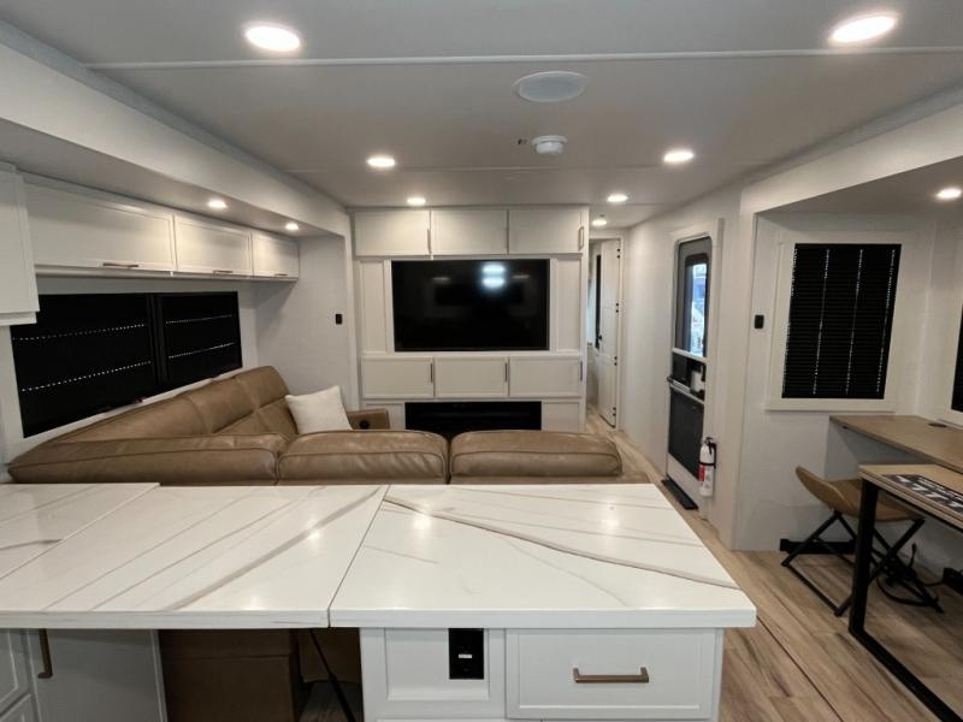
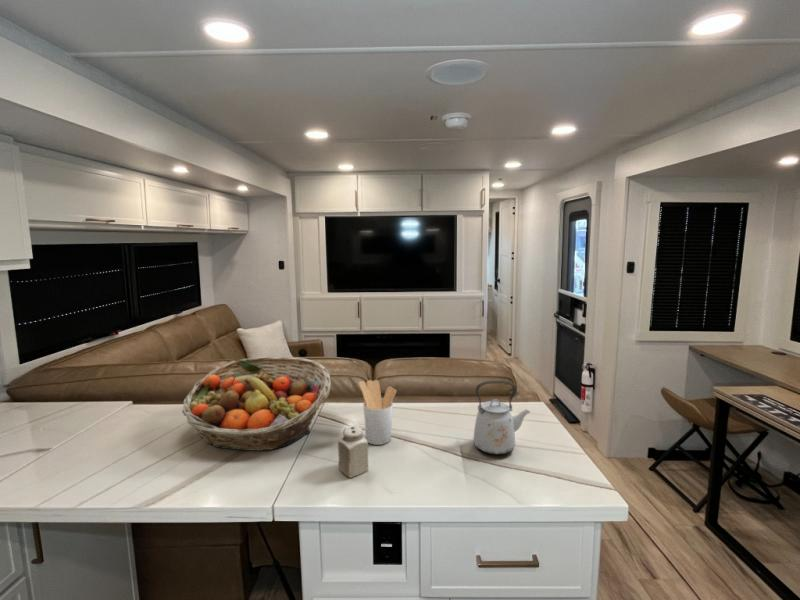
+ fruit basket (260, 400)
+ utensil holder (375, 409)
+ kettle (502, 414)
+ salt shaker (353, 449)
